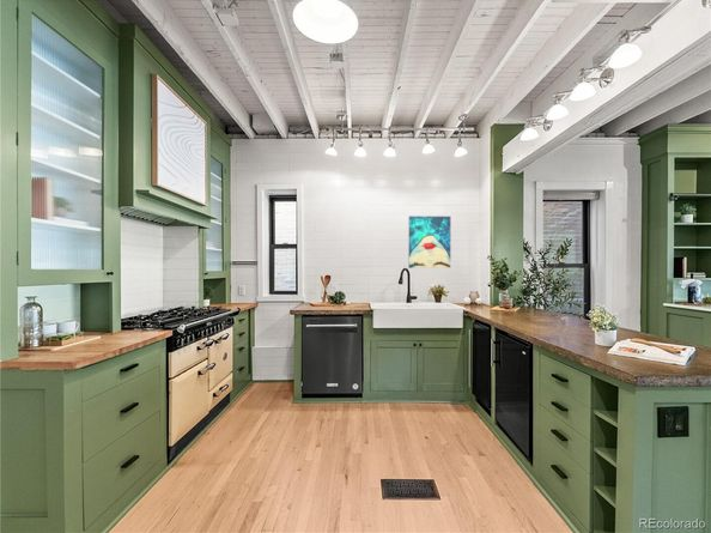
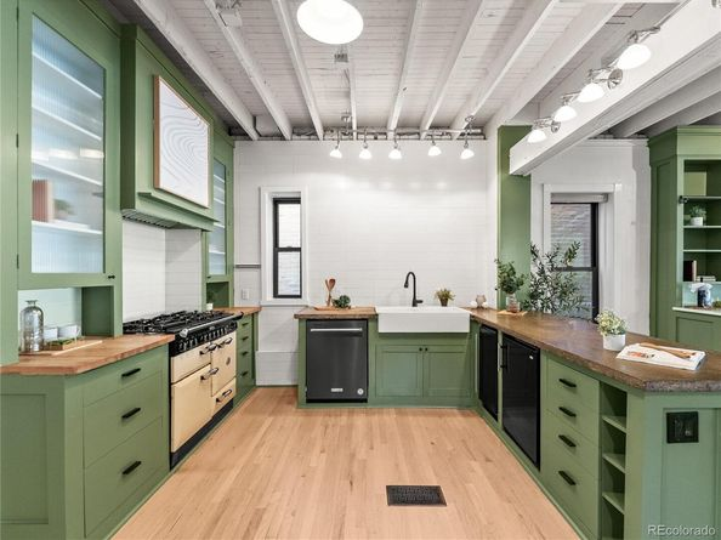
- wall art (429, 242)
